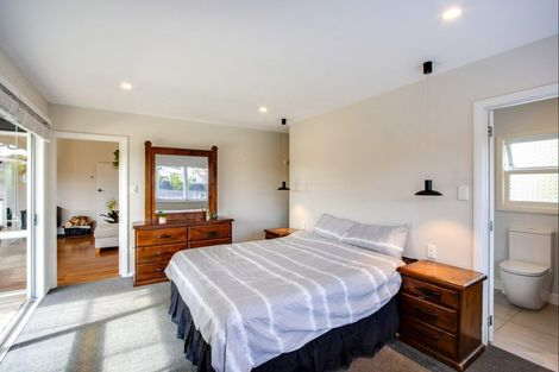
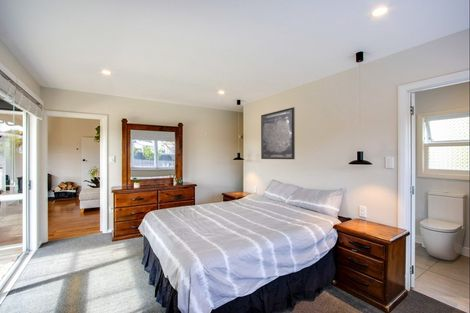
+ wall art (276, 135)
